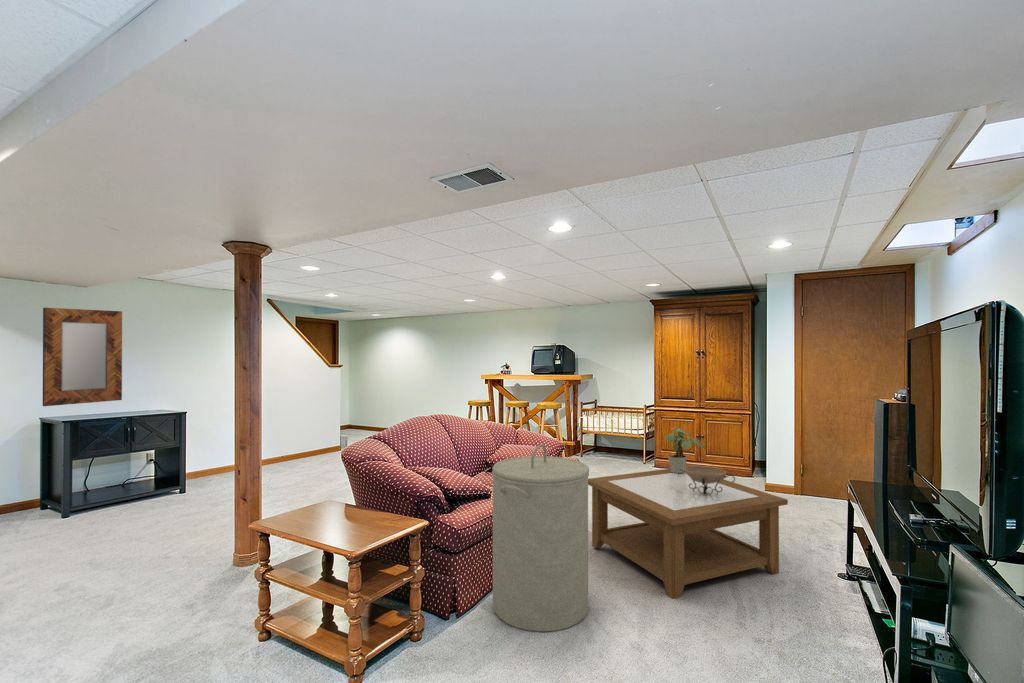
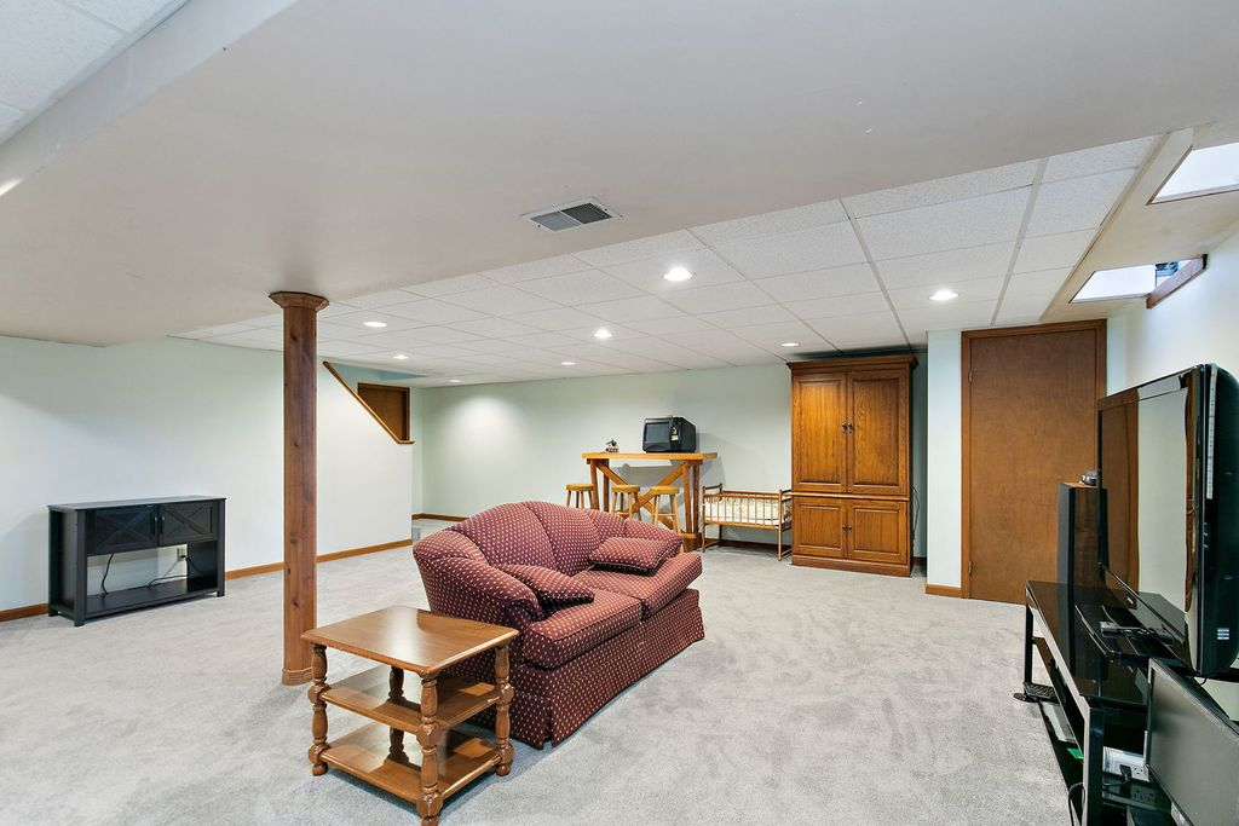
- coffee table (679, 523)
- potted plant (682, 451)
- decorative bowl (705, 482)
- laundry hamper (540, 524)
- home mirror (84, 356)
